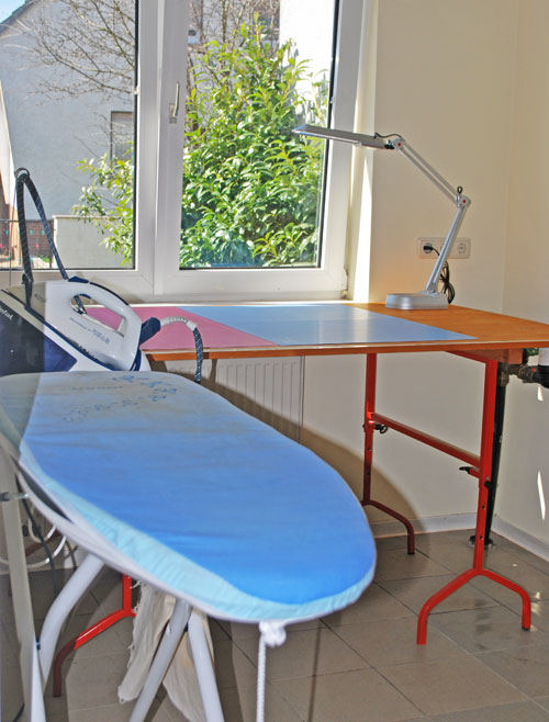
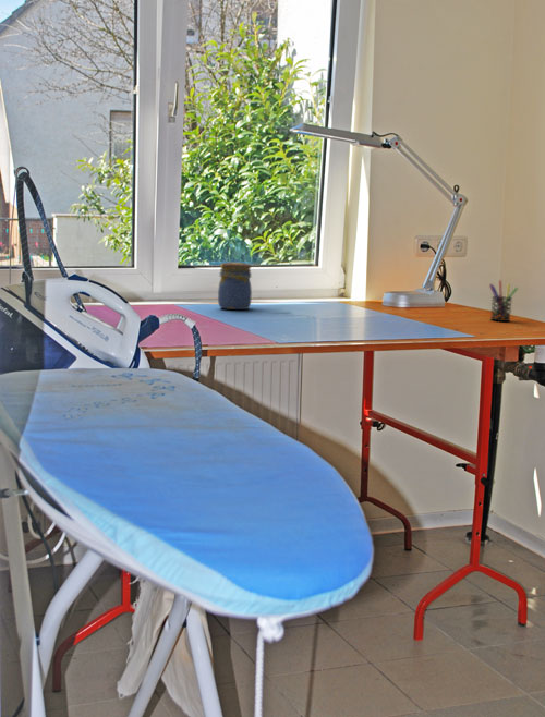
+ pen holder (504, 300)
+ jar (234, 284)
